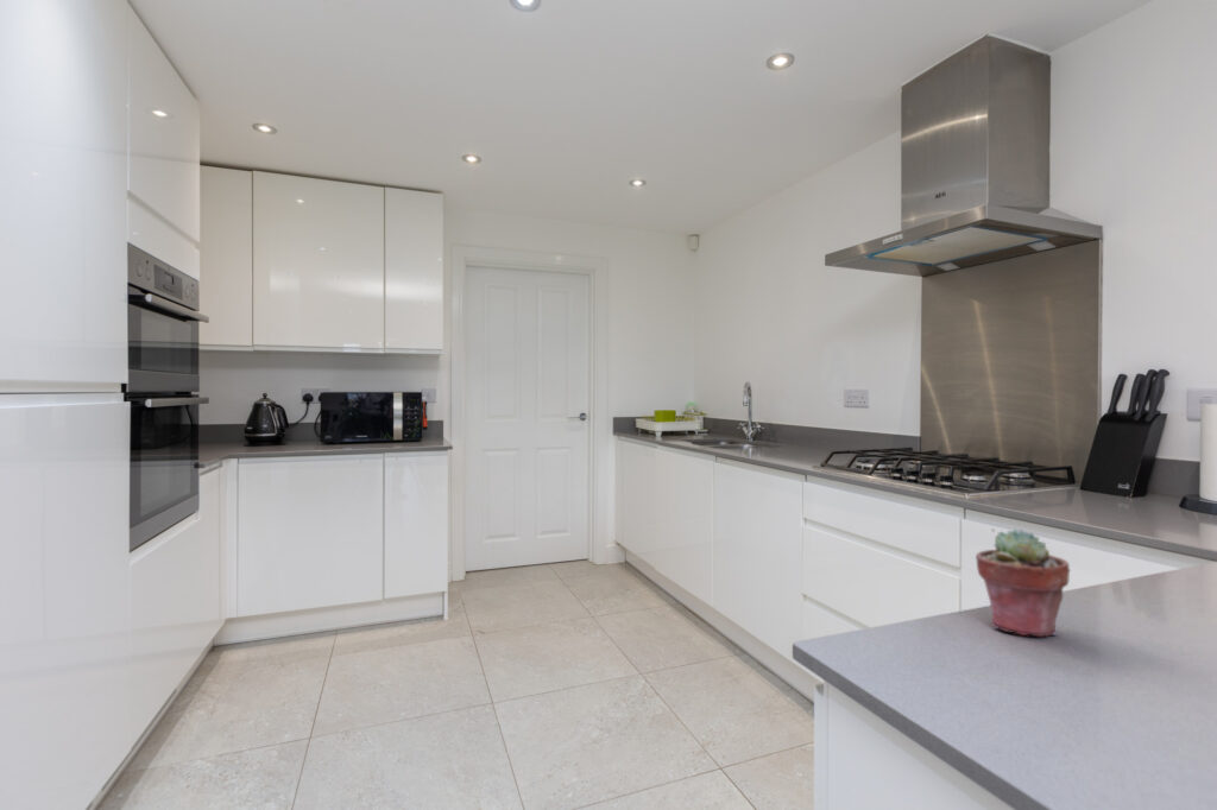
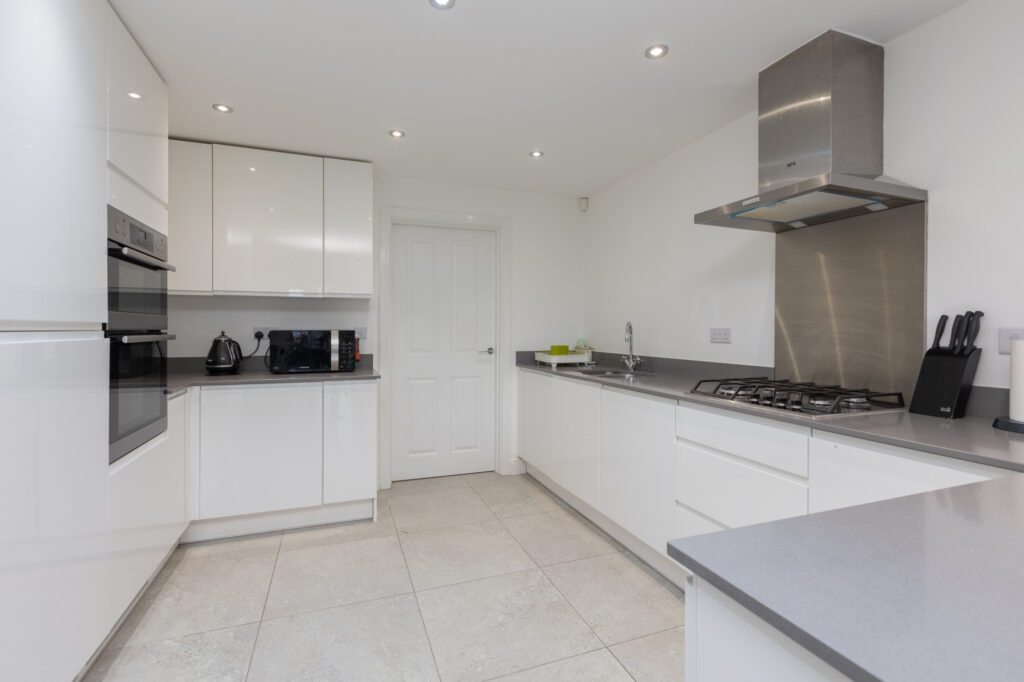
- potted succulent (1021, 577)
